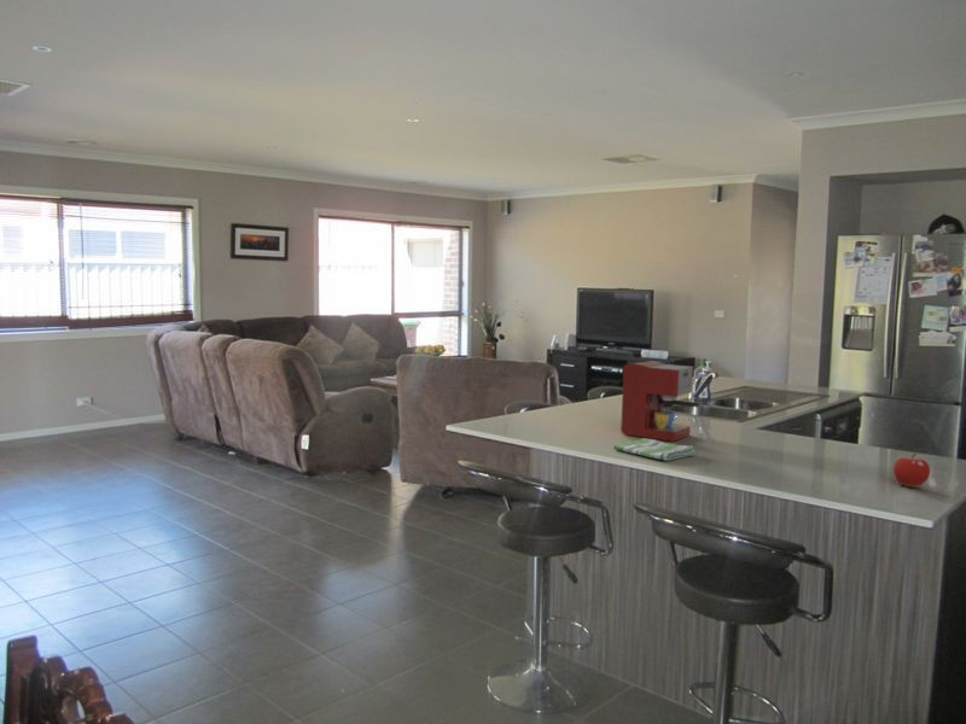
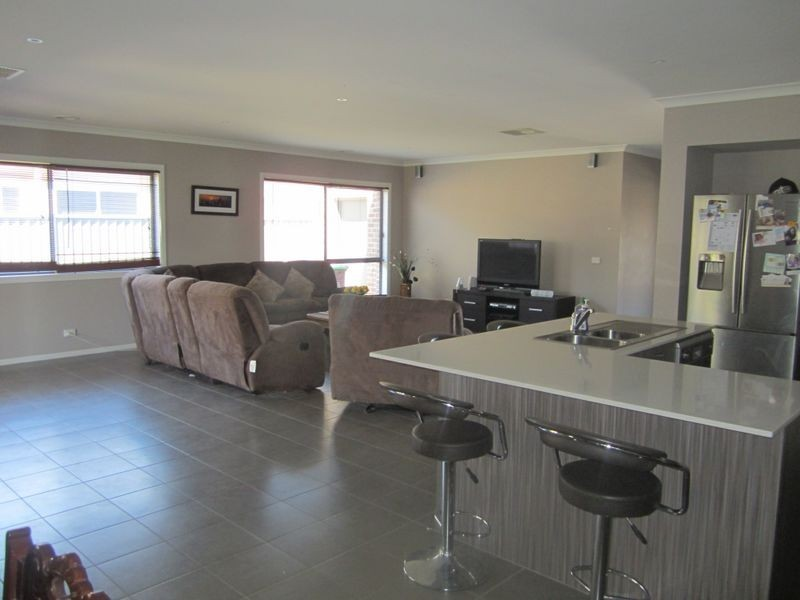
- dish towel (653, 448)
- coffee maker (656, 398)
- fruit (910, 469)
